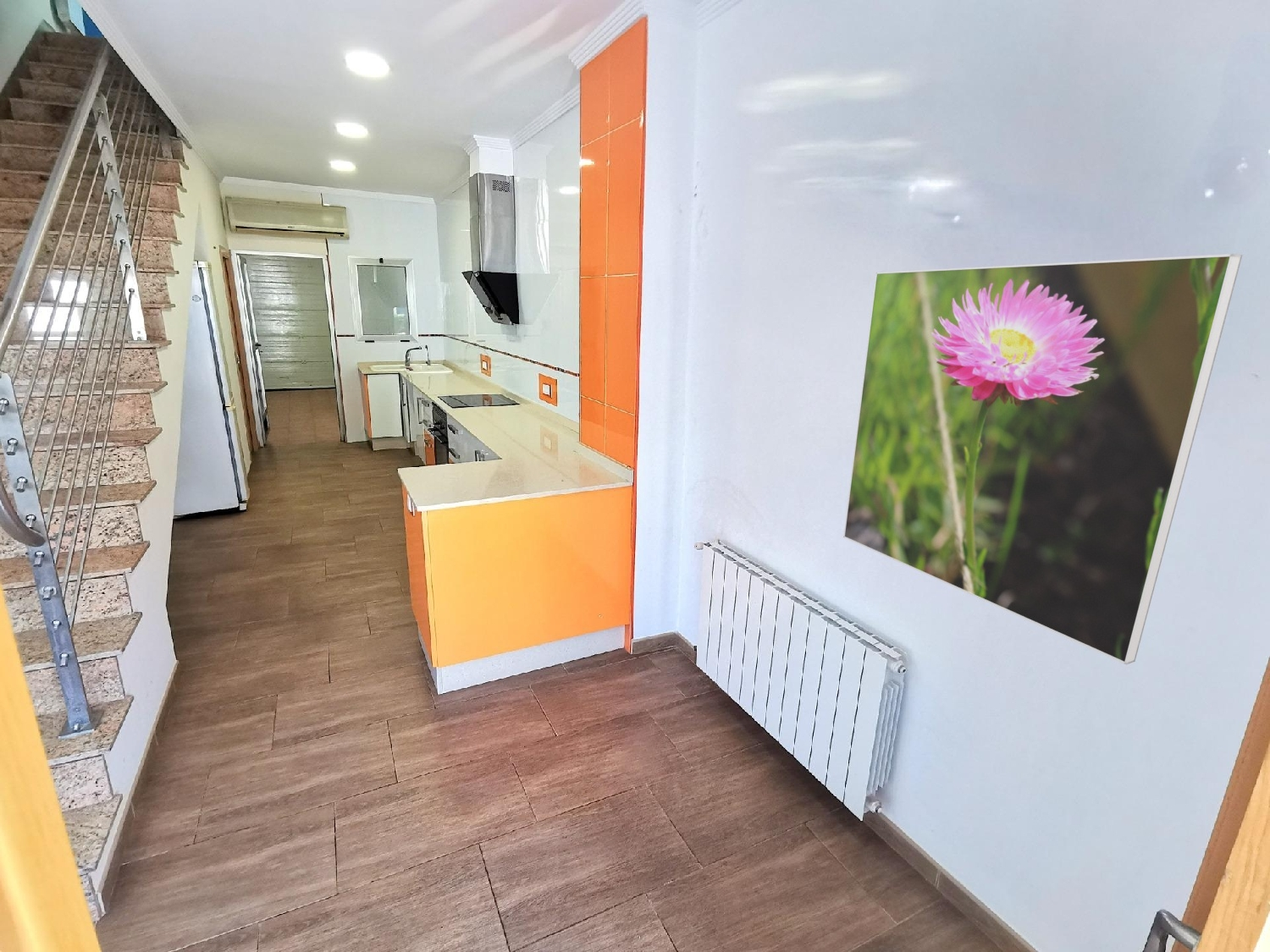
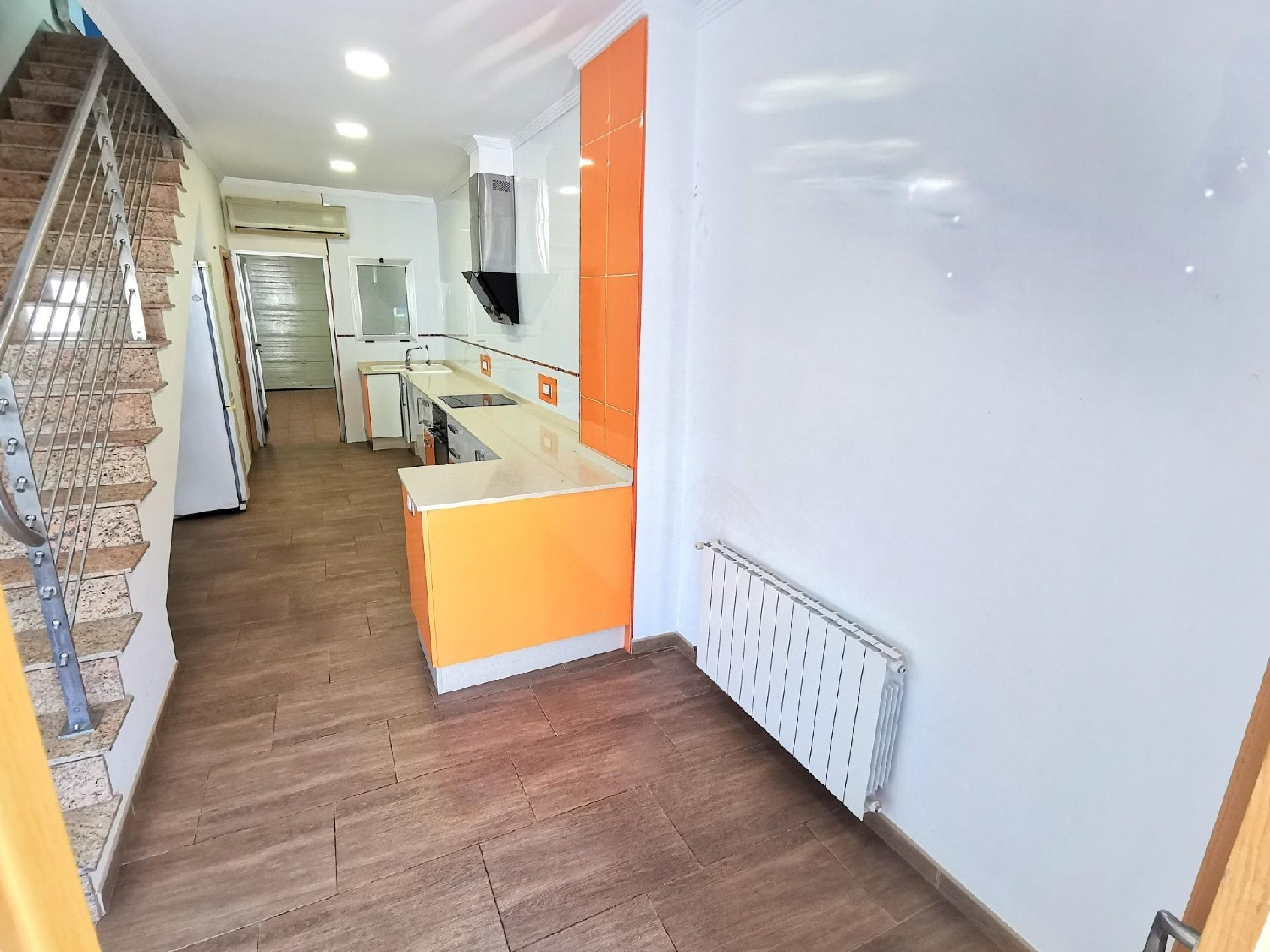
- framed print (985, 437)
